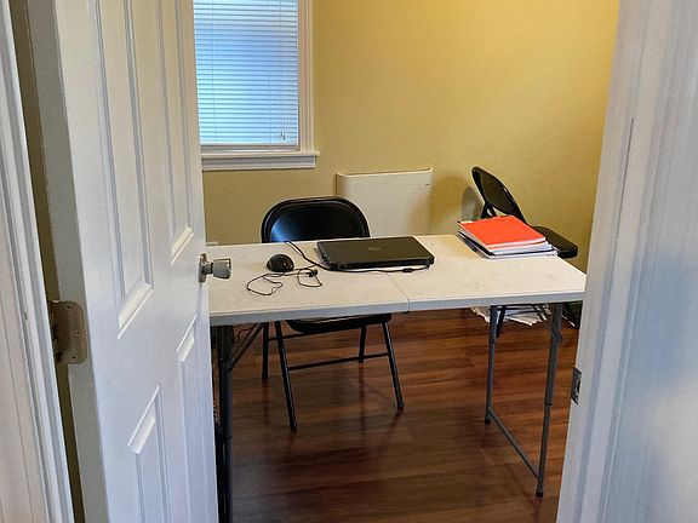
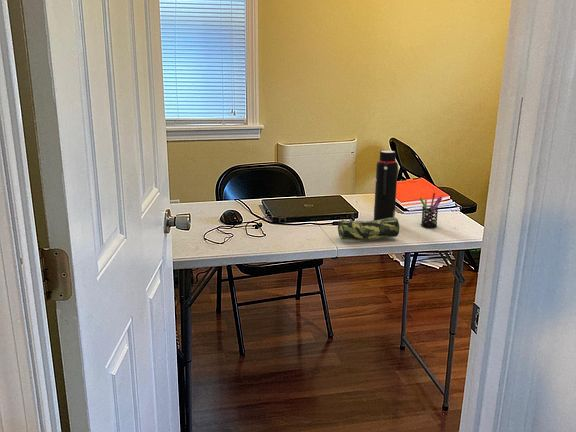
+ pencil case (367, 229)
+ pen holder (428, 209)
+ water bottle (385, 187)
